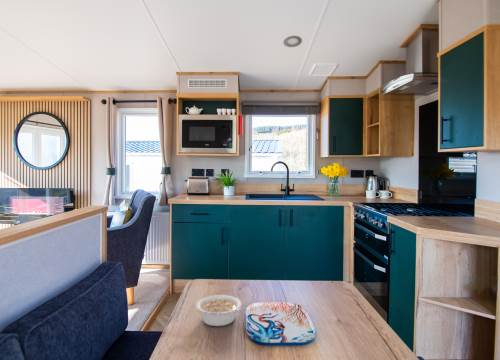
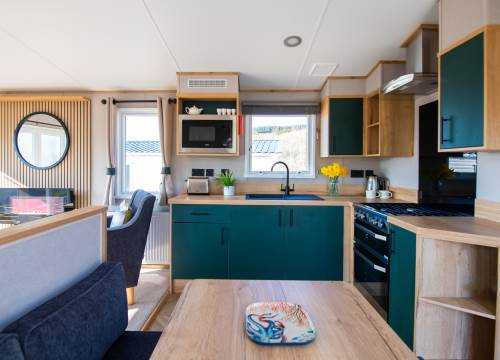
- legume (220, 309)
